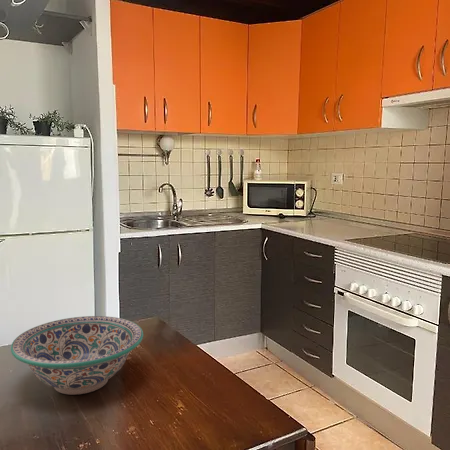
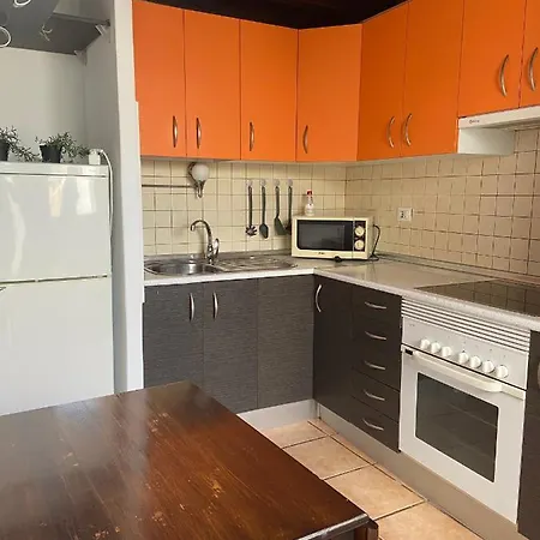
- decorative bowl (80, 359)
